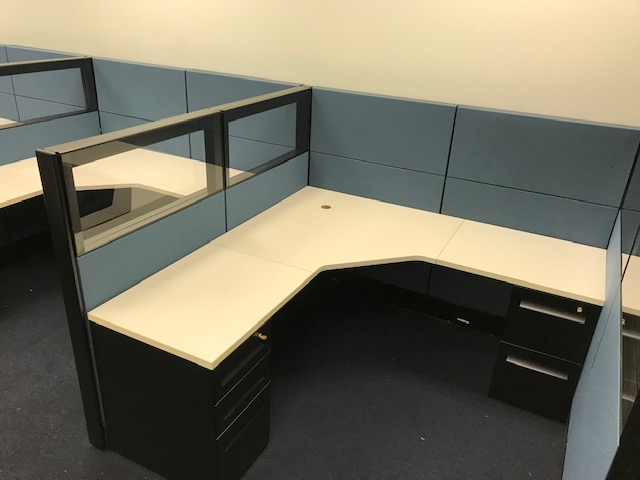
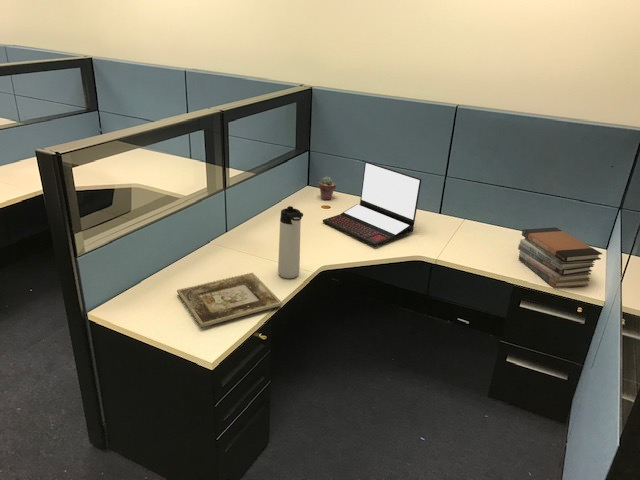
+ laptop (370, 201)
+ picture frame (229, 297)
+ book stack (555, 256)
+ thermos bottle (291, 243)
+ potted succulent (327, 187)
